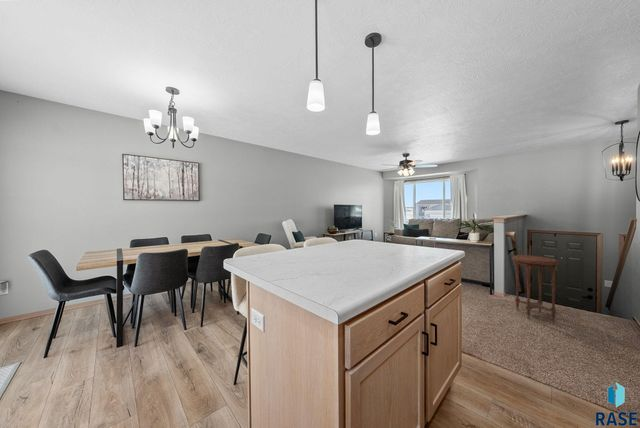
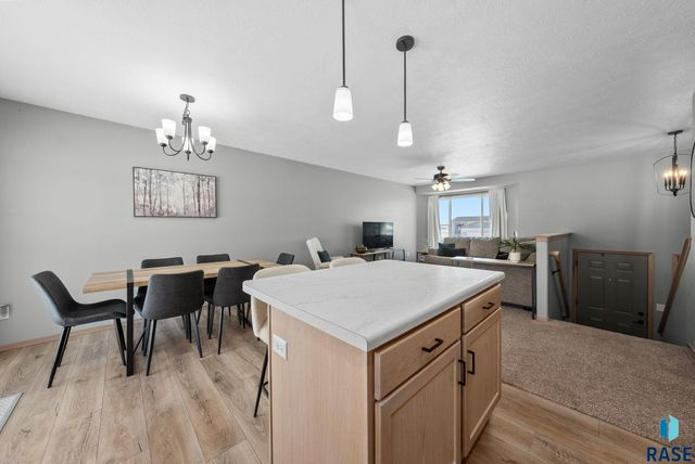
- side table (529, 286)
